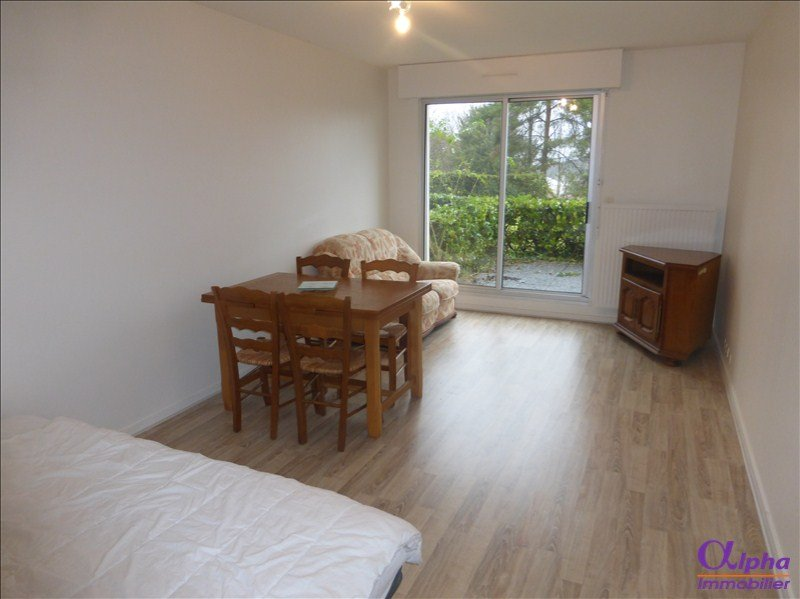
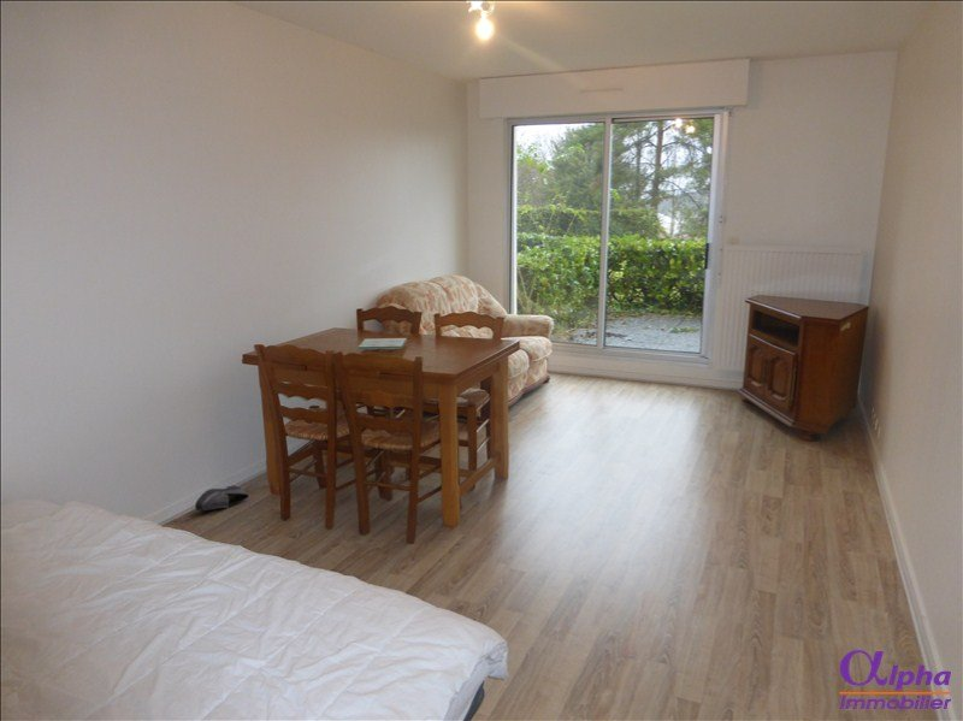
+ shoe (224, 497)
